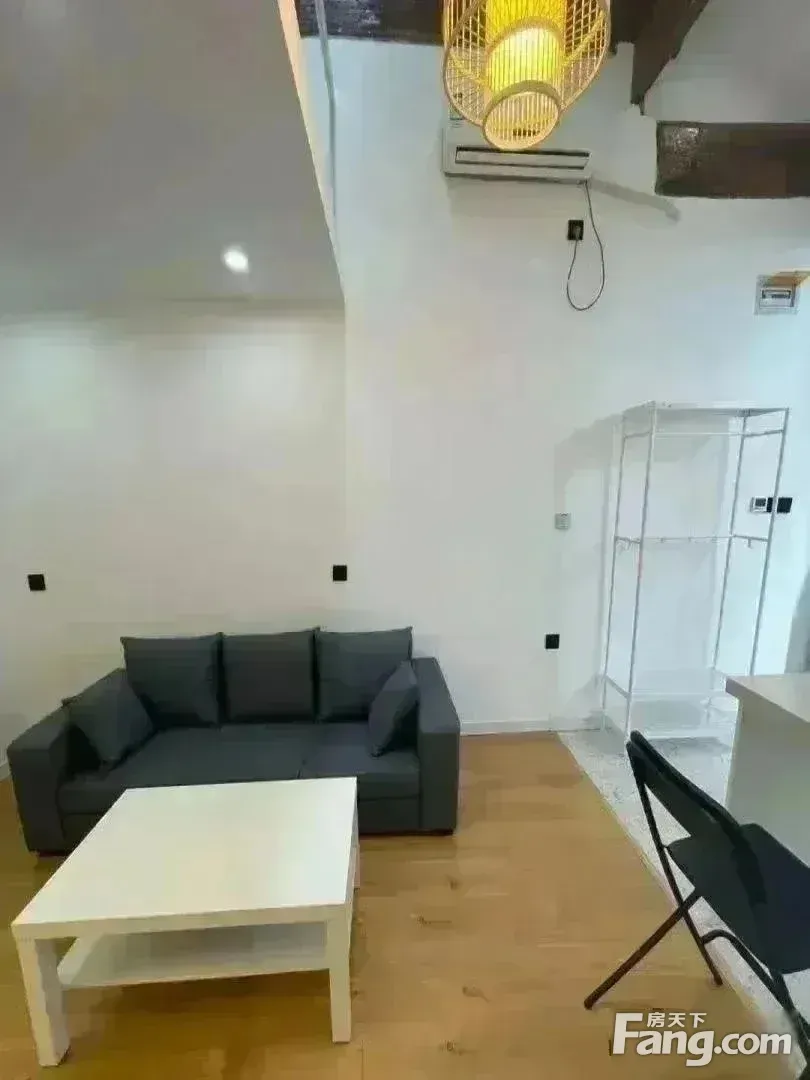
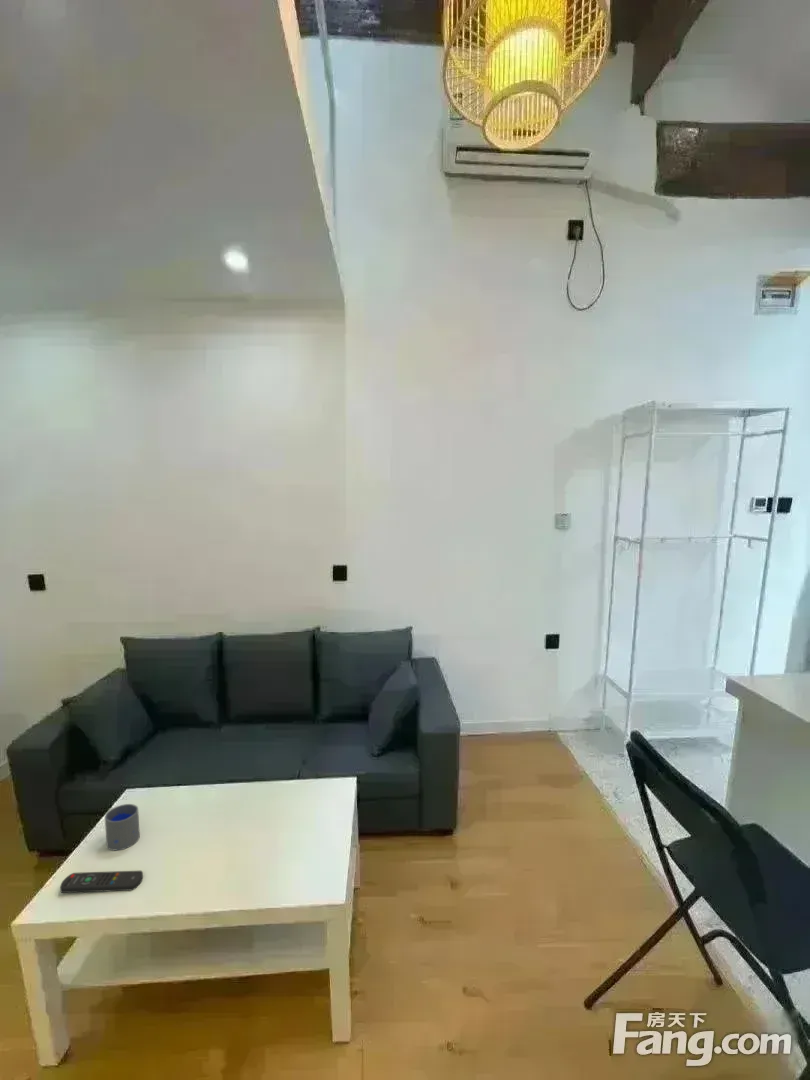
+ remote control (102, 881)
+ cup (122, 826)
